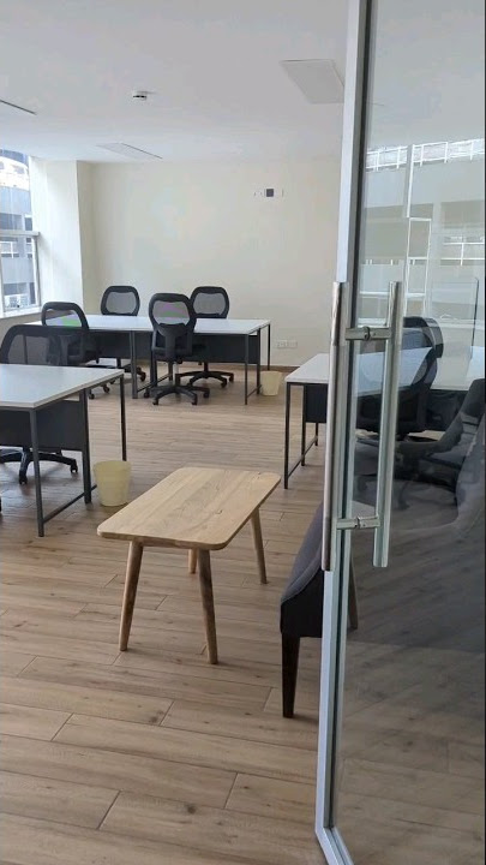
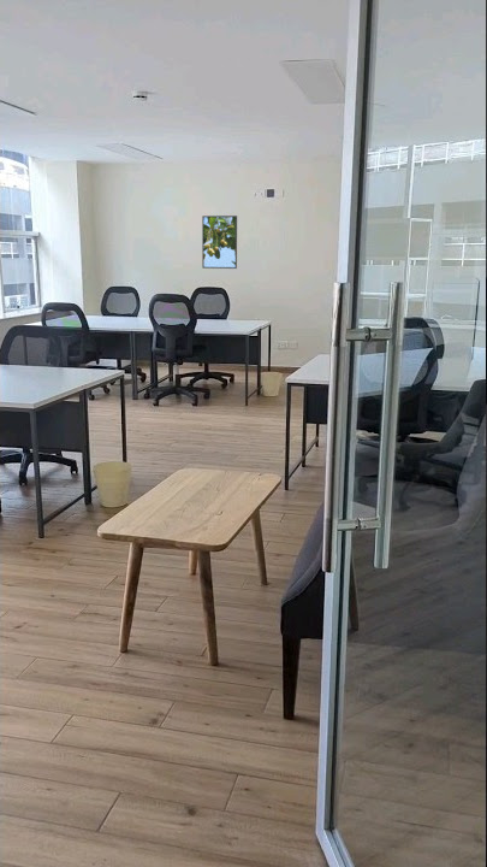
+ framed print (219, 242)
